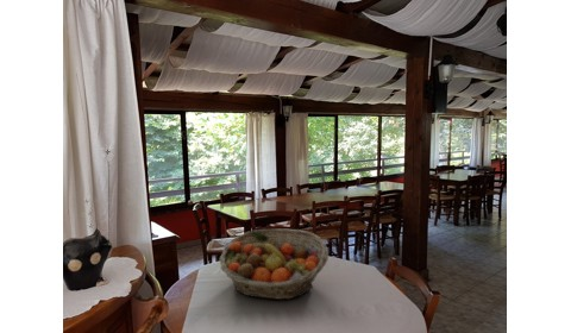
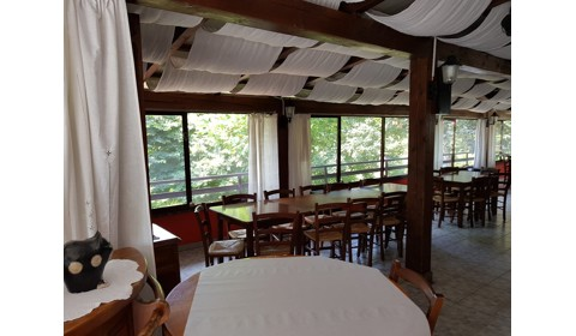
- fruit basket (274, 260)
